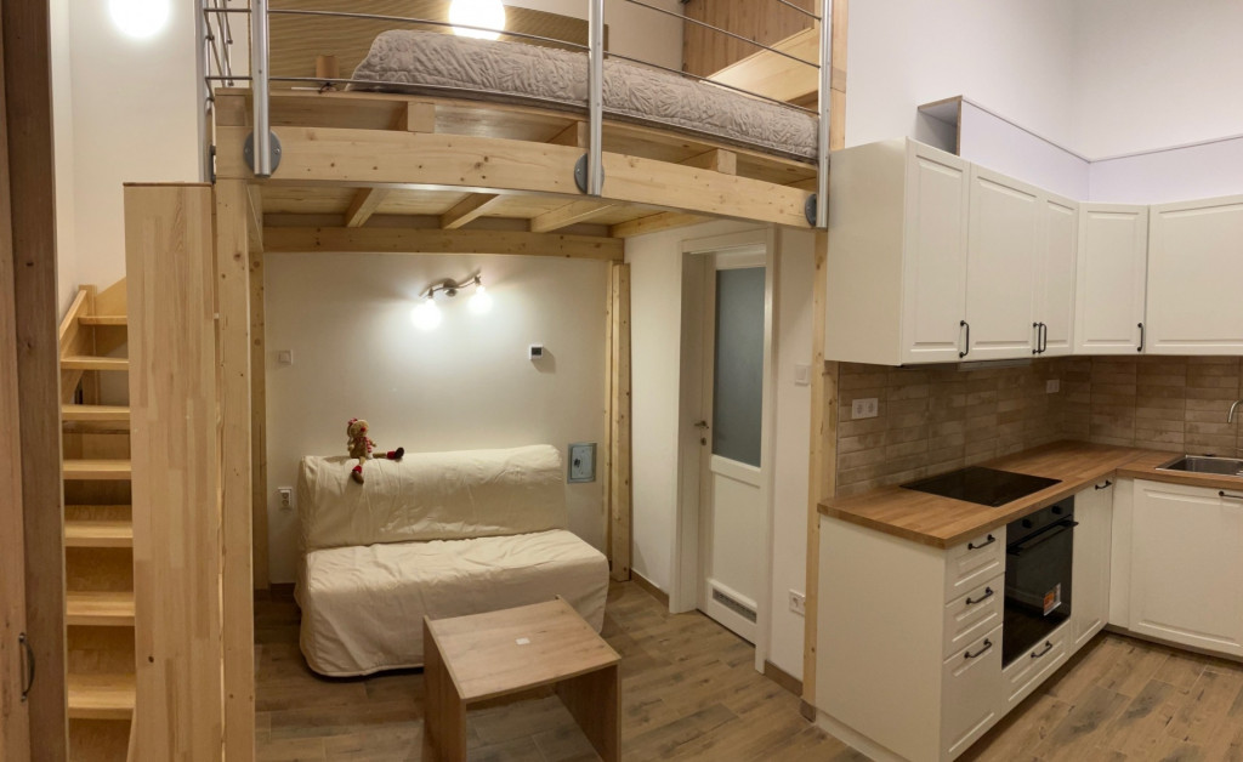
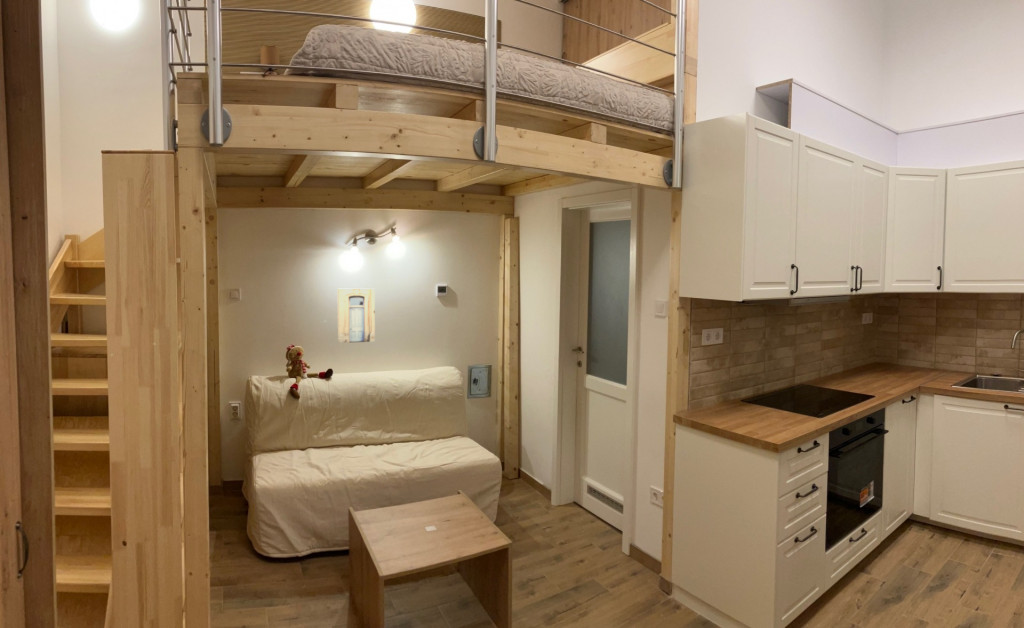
+ wall art (356, 315)
